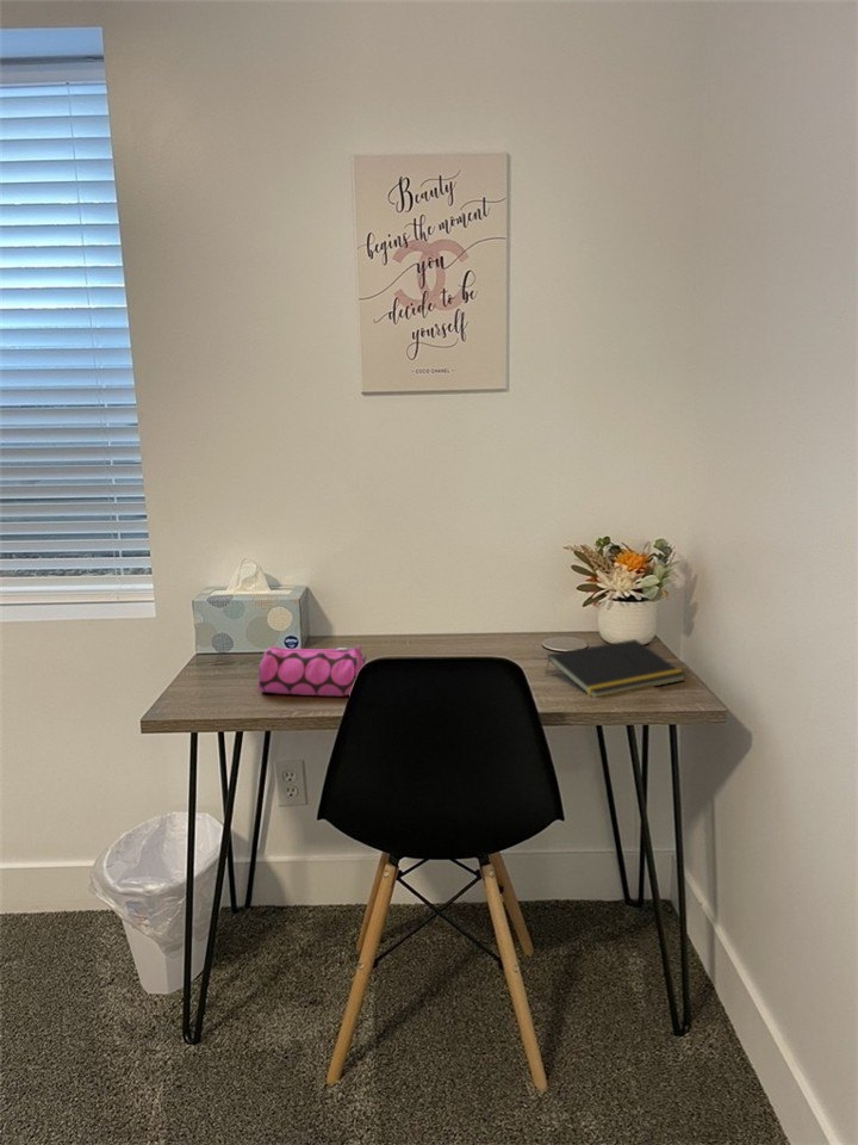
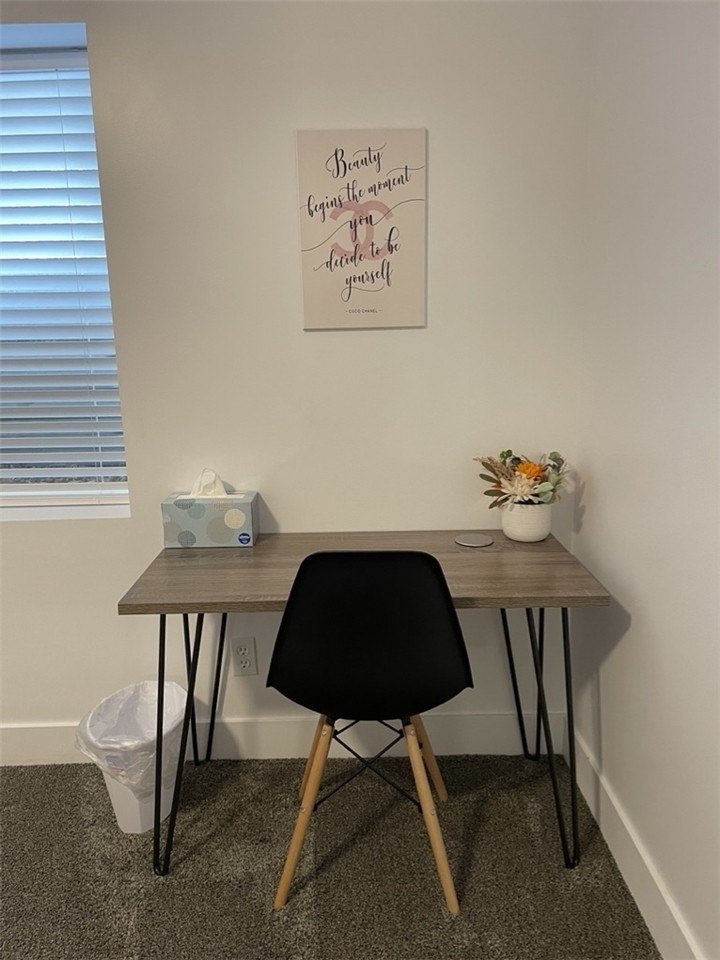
- notepad (615, 667)
- pencil case (311, 669)
